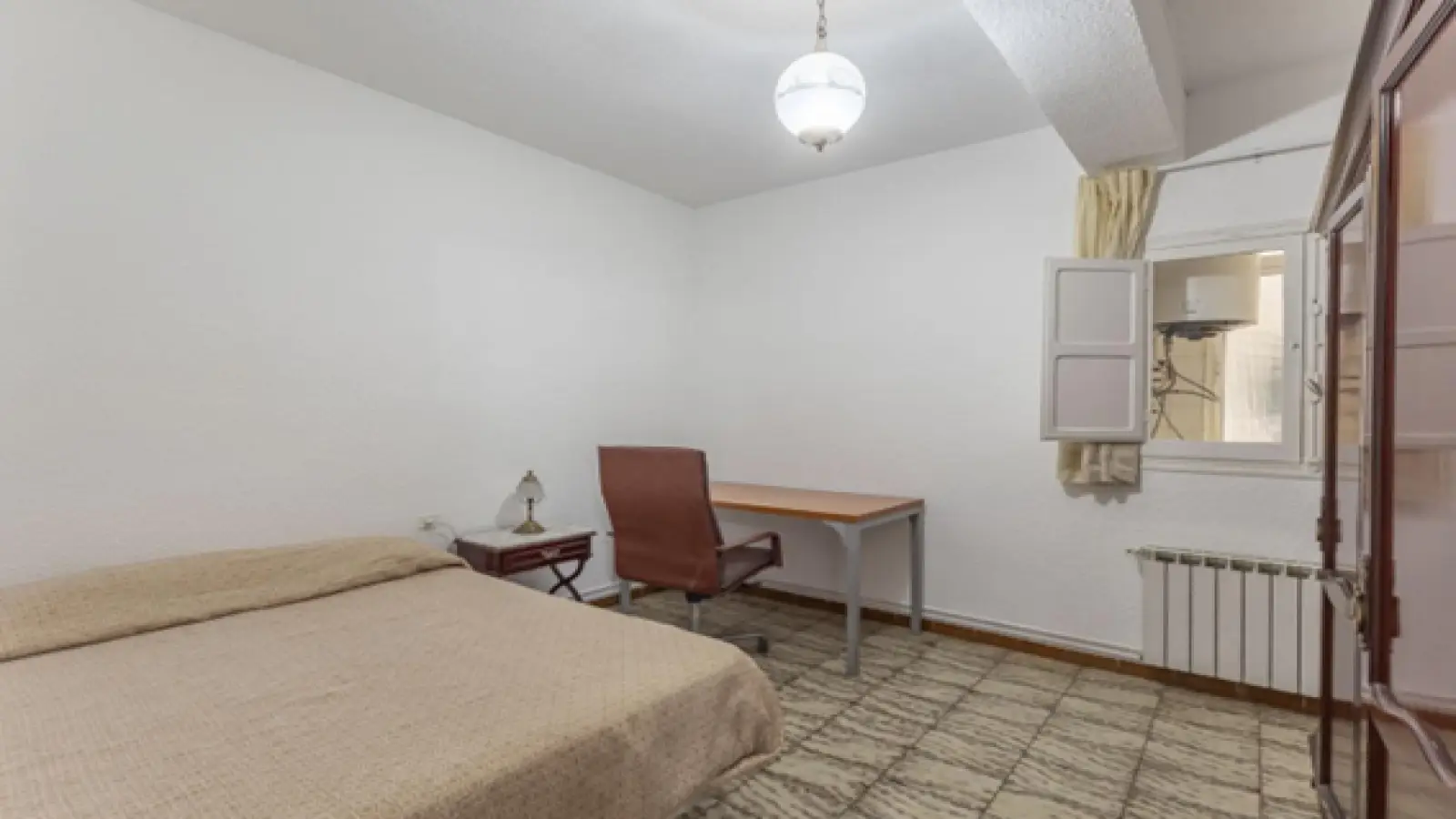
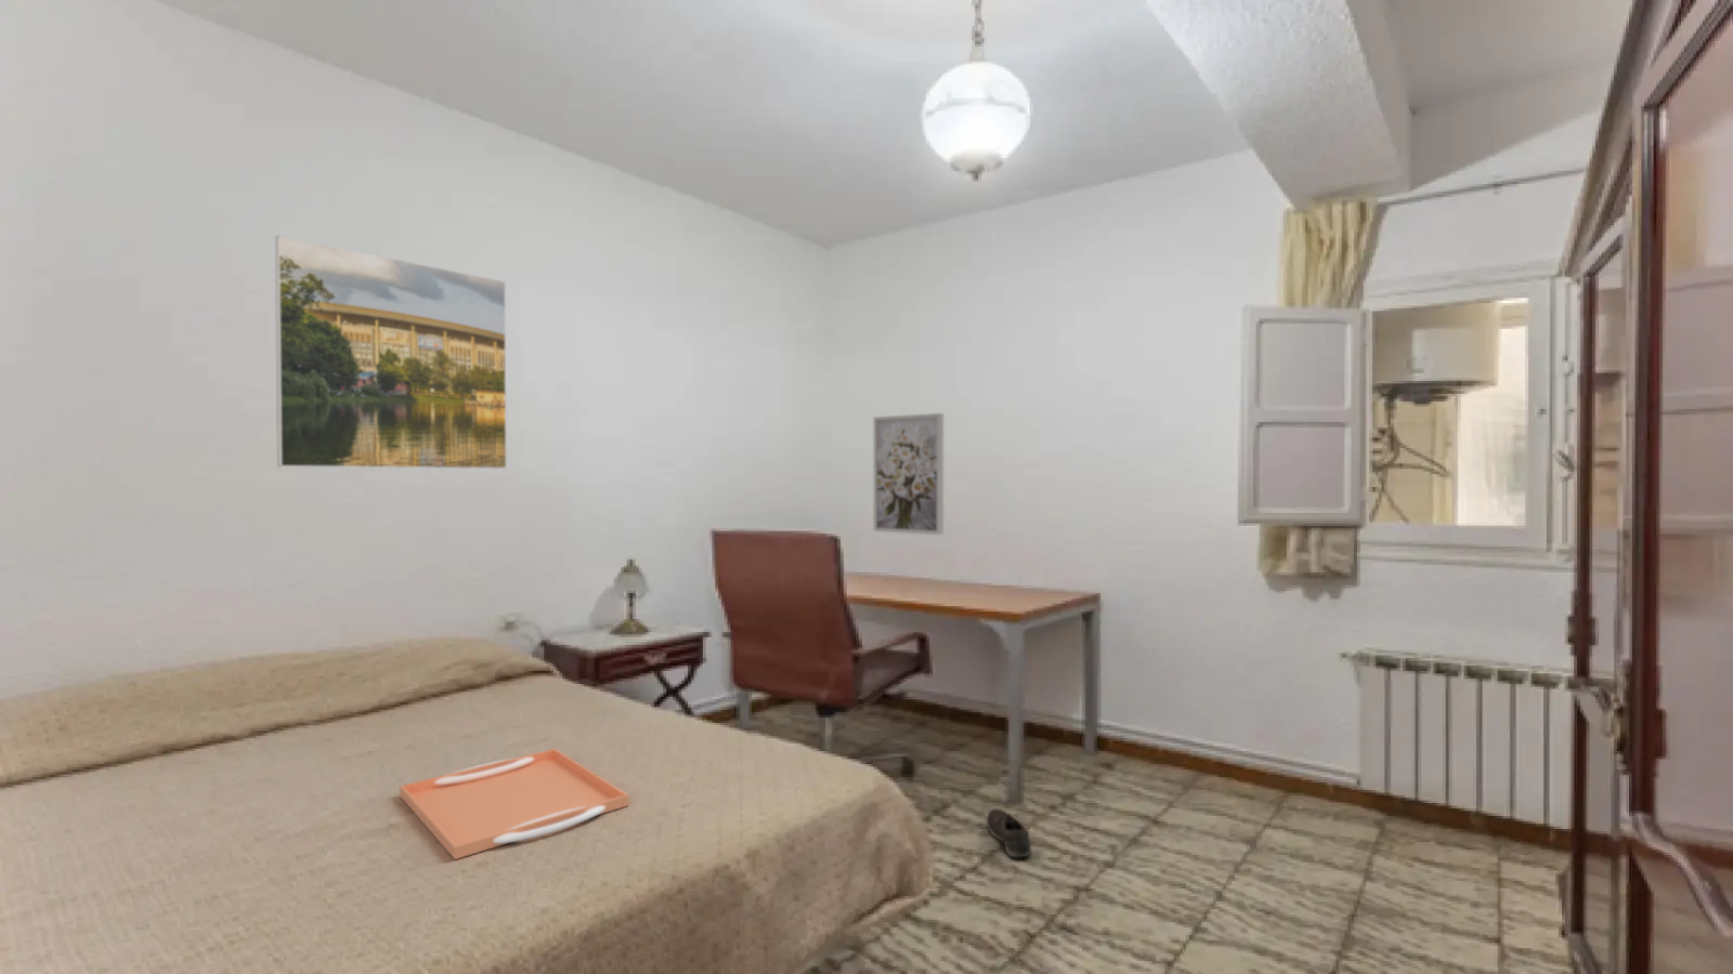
+ serving tray (512, 796)
+ shoe (1008, 825)
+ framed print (402, 365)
+ wall art (907, 475)
